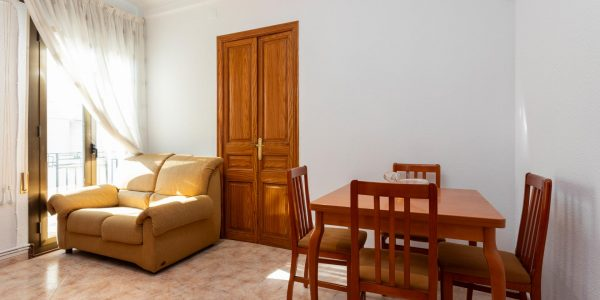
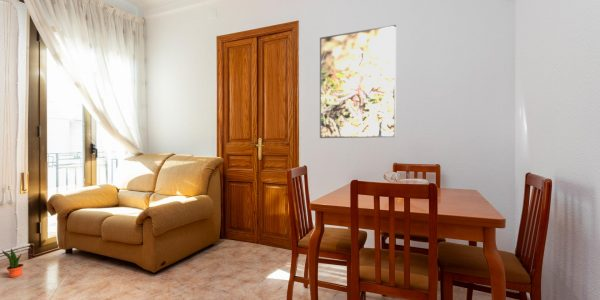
+ potted plant (12, 261)
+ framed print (355, 84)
